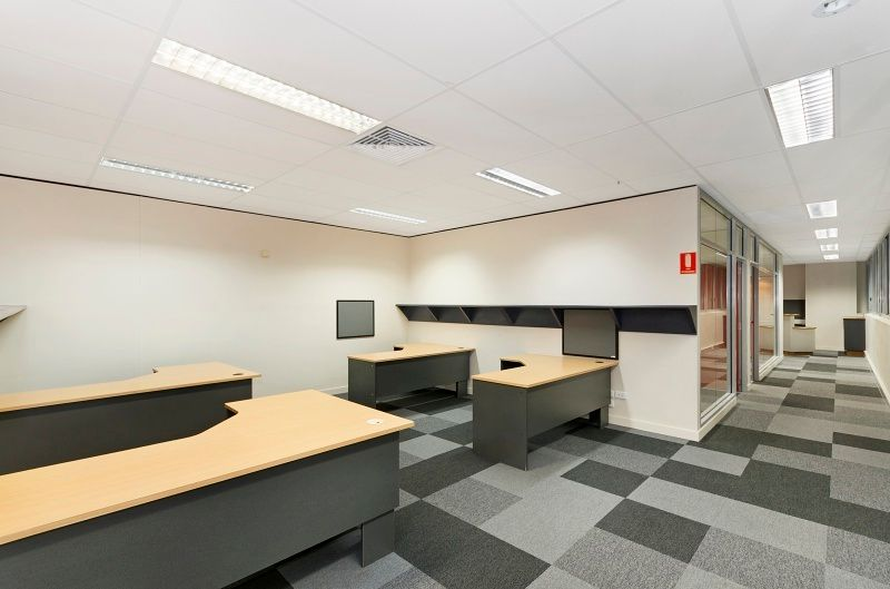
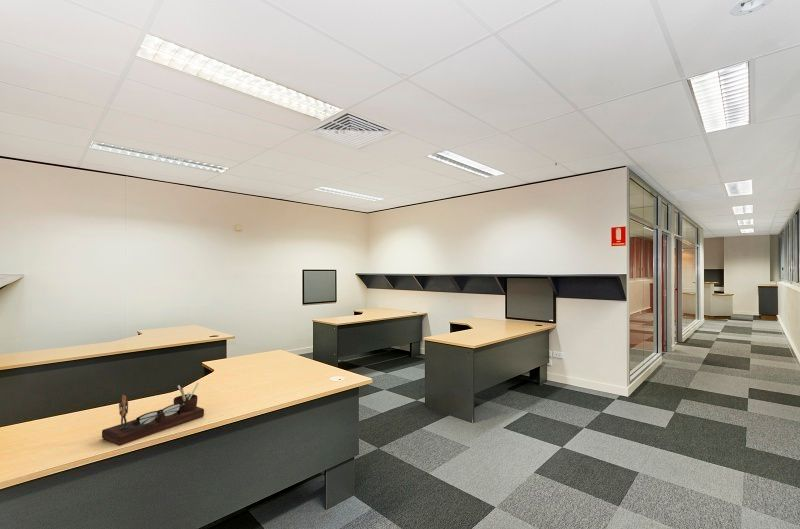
+ desk organizer (161, 409)
